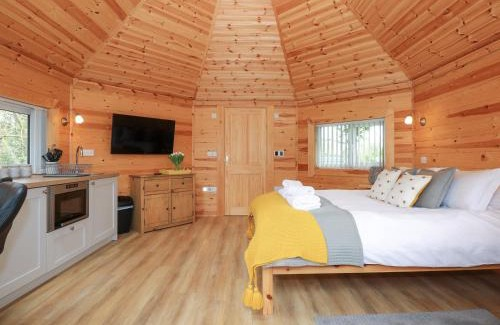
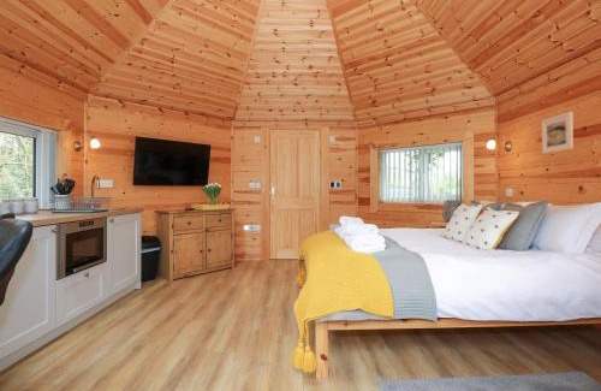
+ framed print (557, 134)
